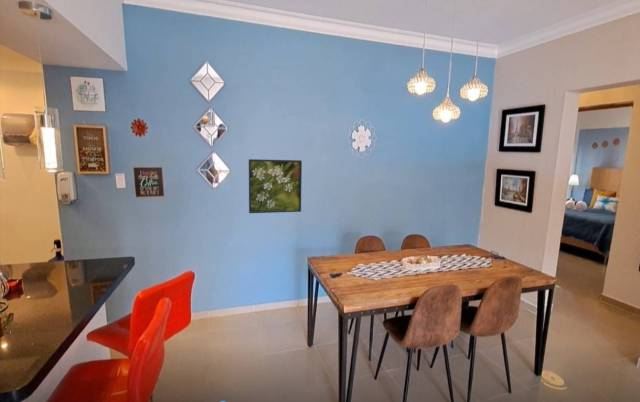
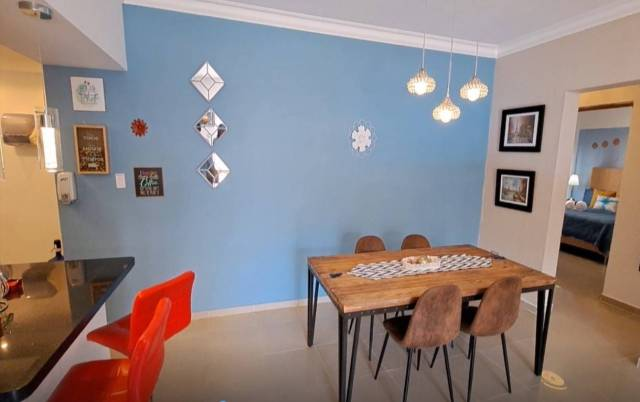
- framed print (275, 186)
